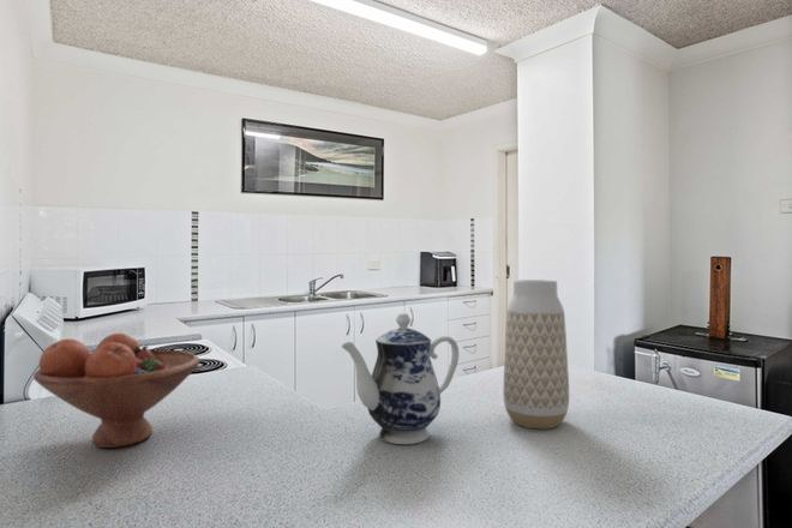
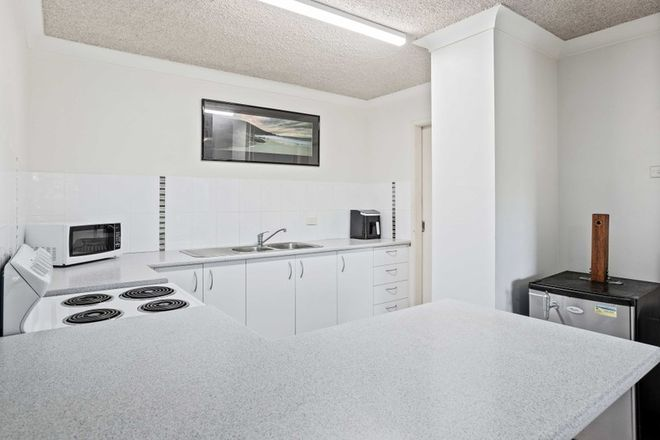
- teapot (403, 374)
- fruit bowl (122, 386)
- vase (535, 350)
